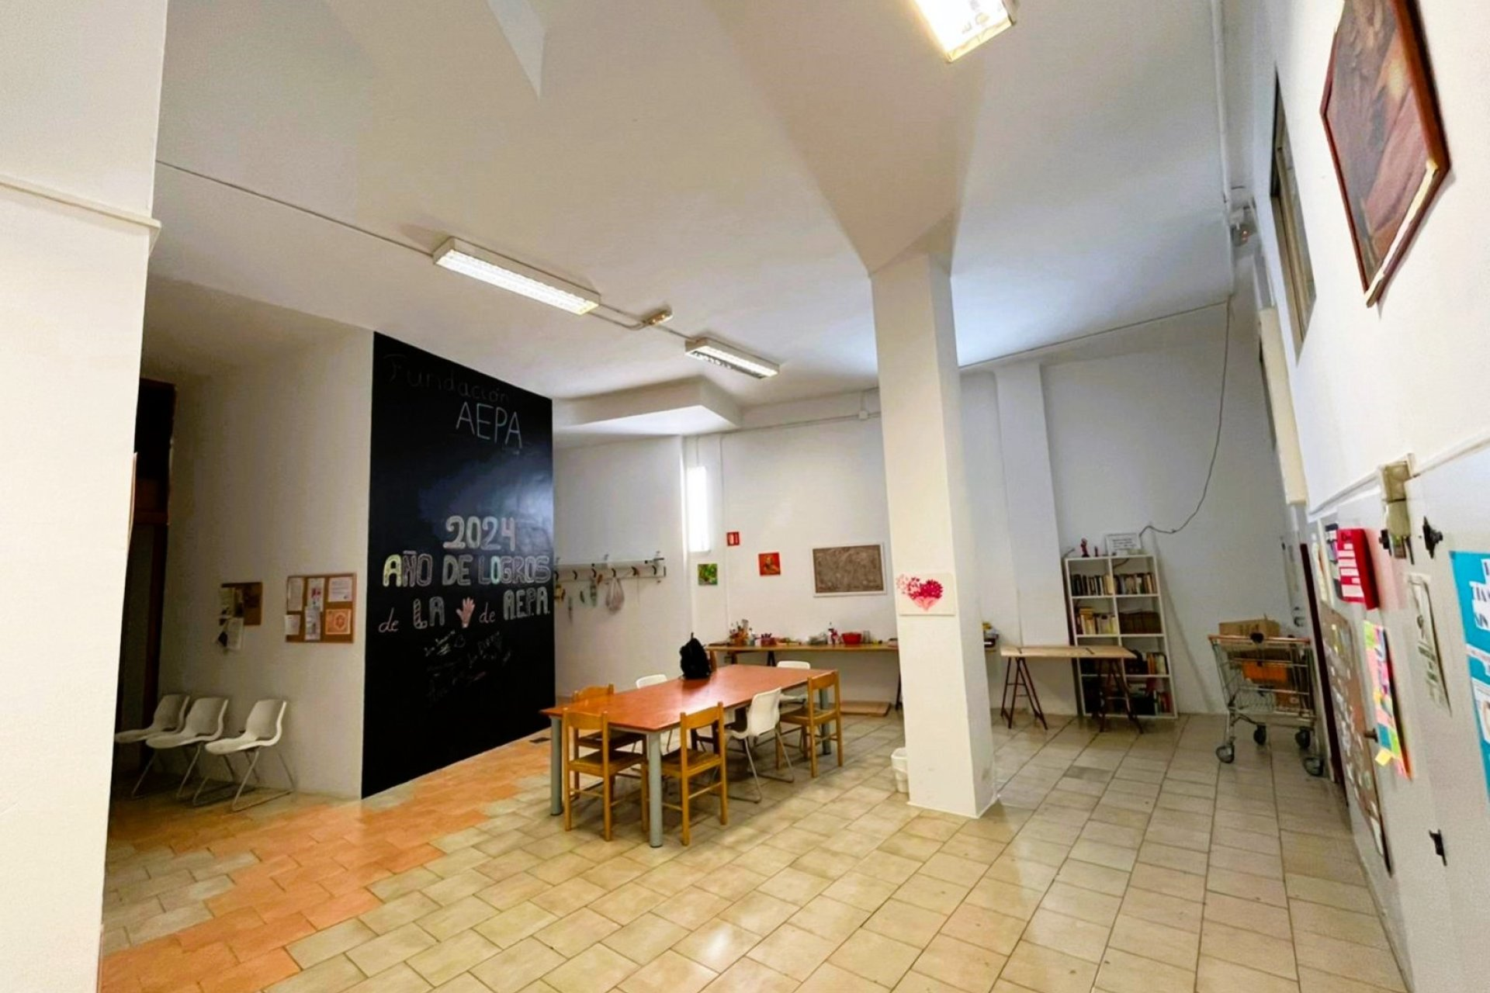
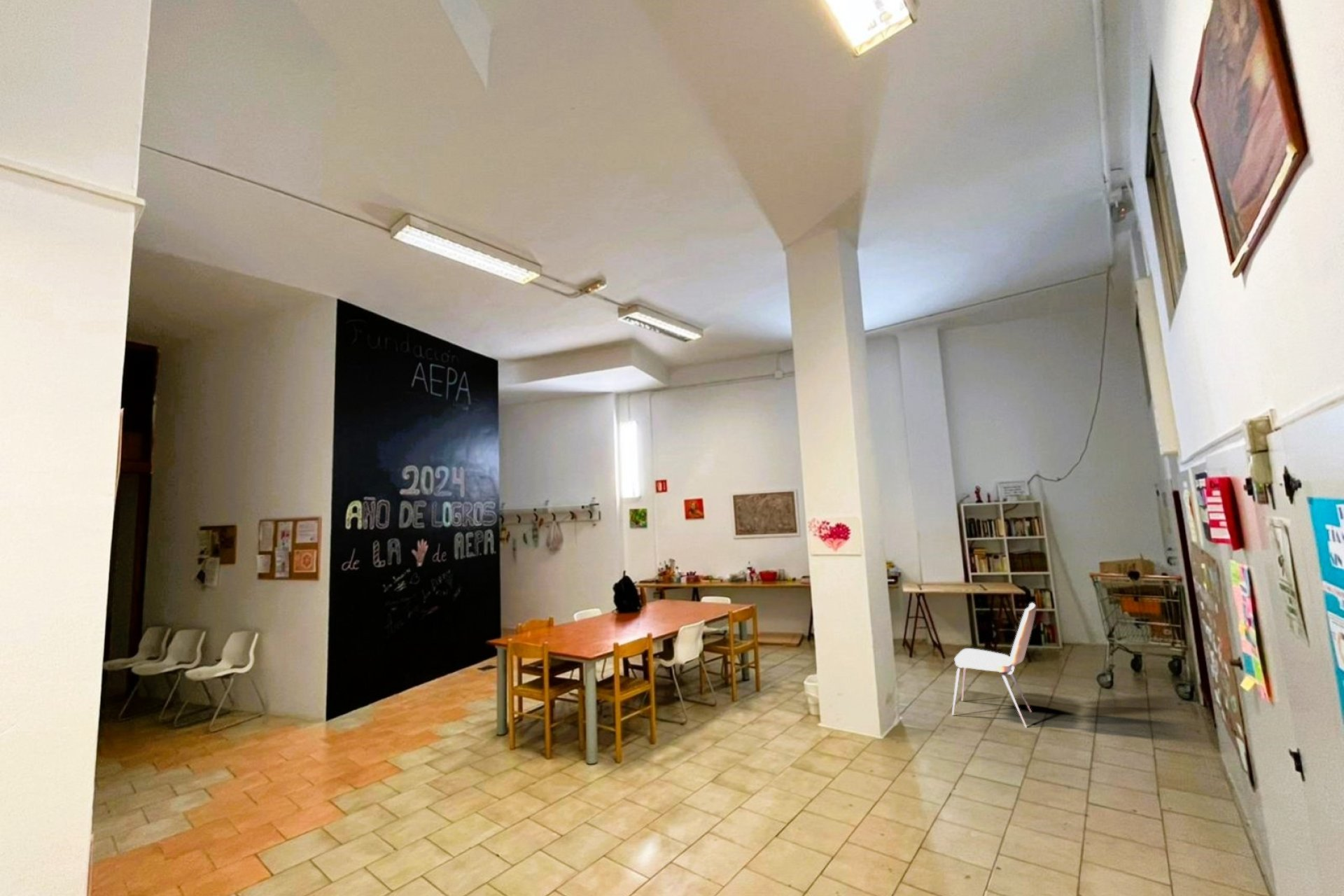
+ dining chair (994, 657)
